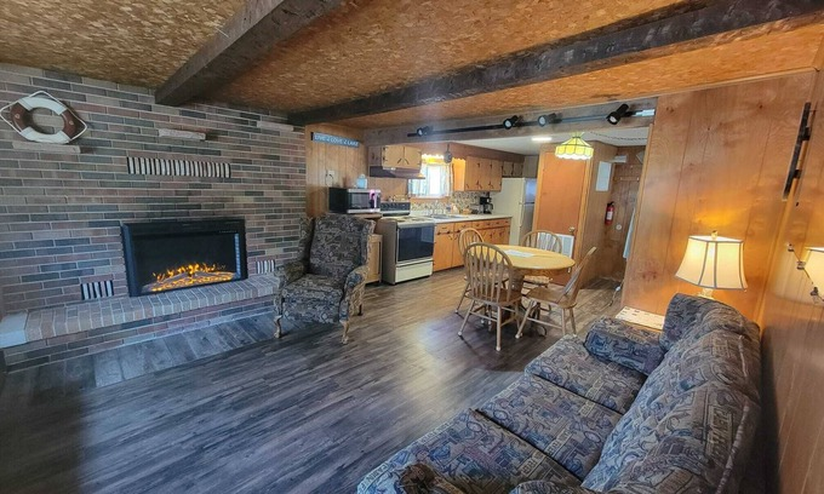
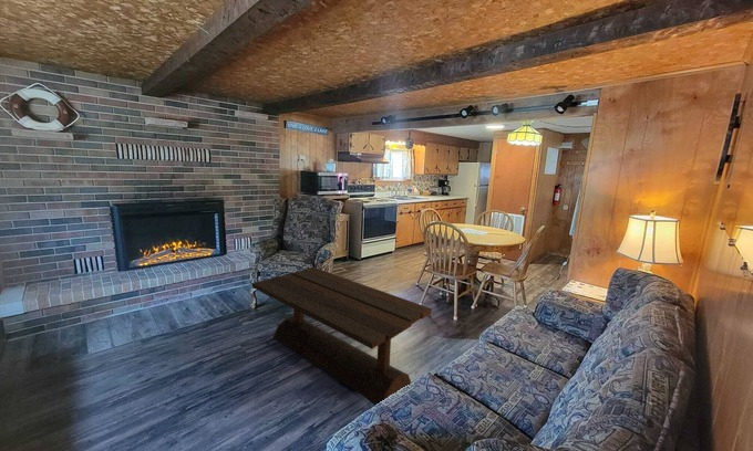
+ coffee table (334, 327)
